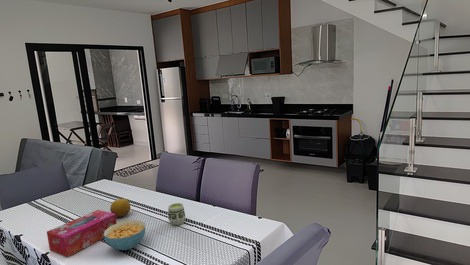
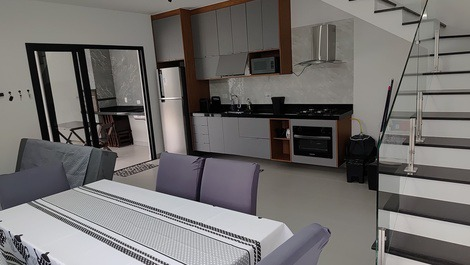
- fruit (120, 207)
- tissue box (84, 231)
- cereal bowl (126, 238)
- cup (176, 214)
